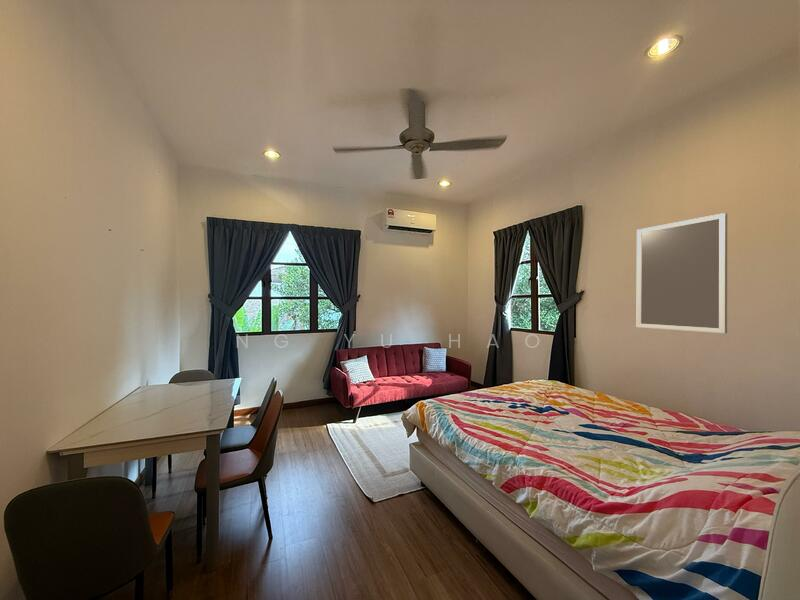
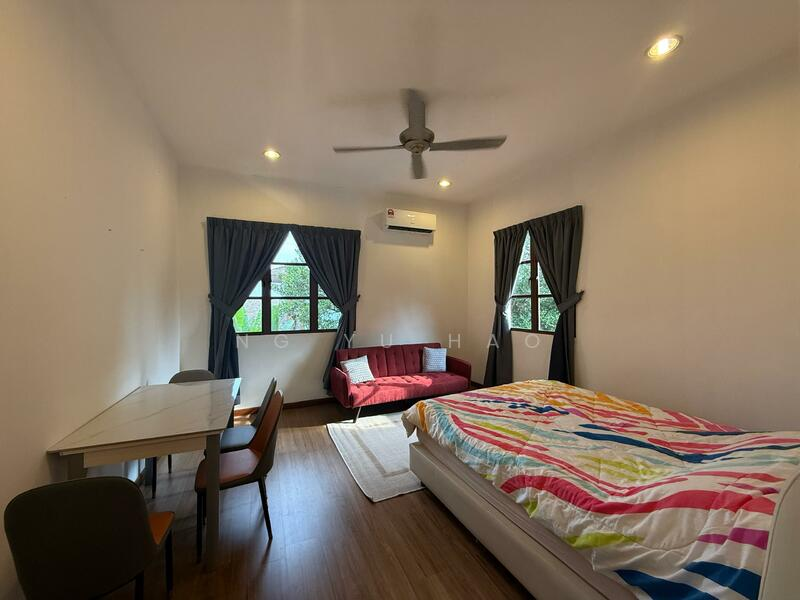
- home mirror (677, 276)
